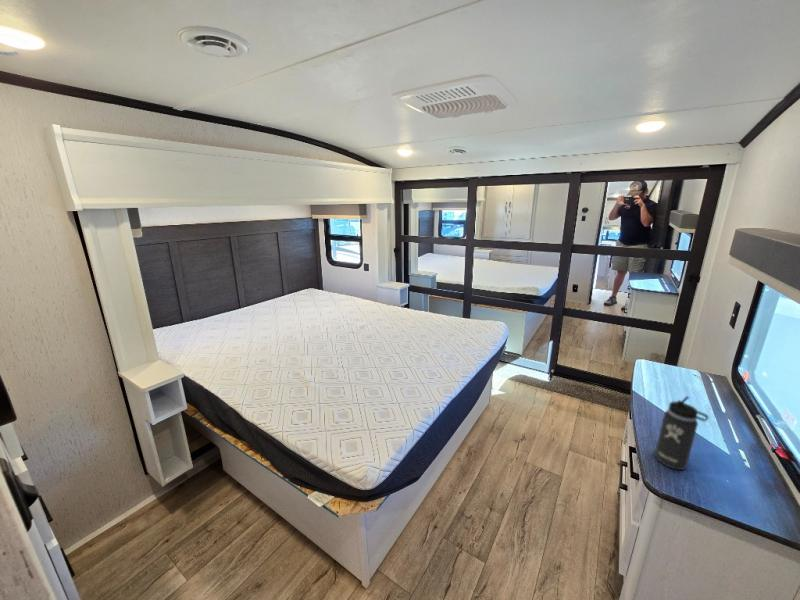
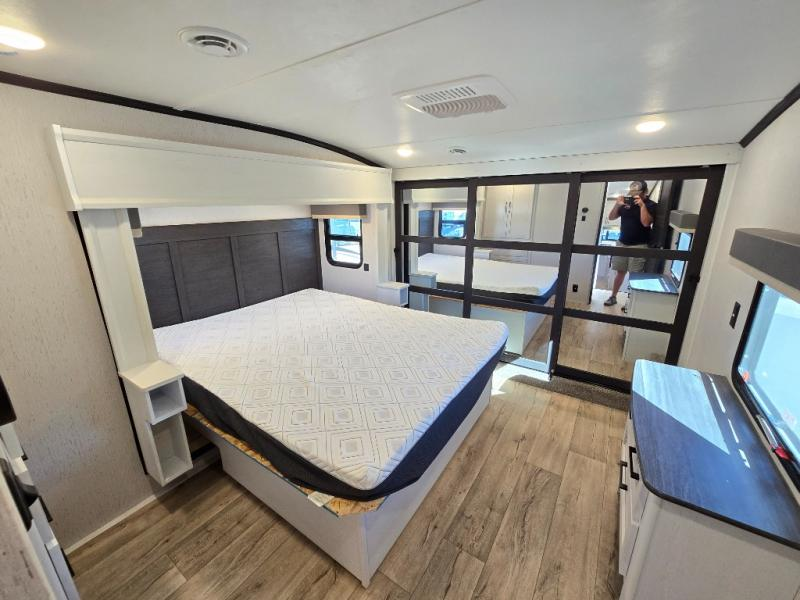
- thermos bottle (681, 430)
